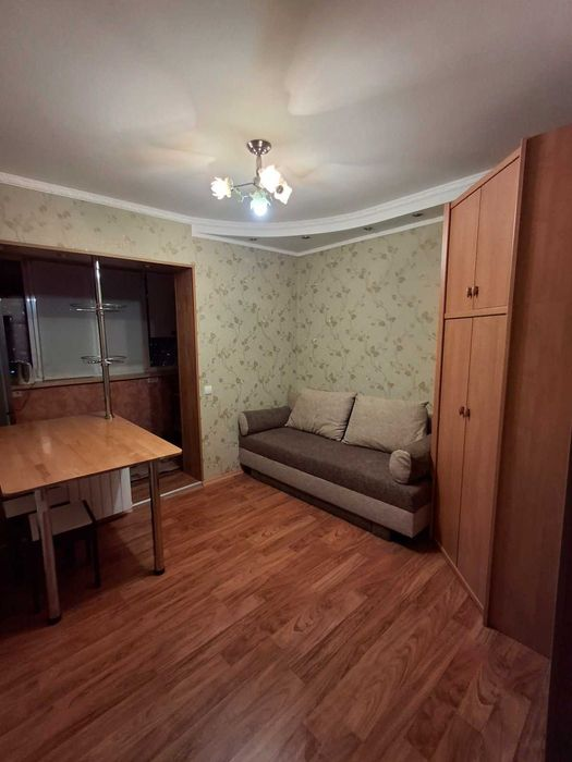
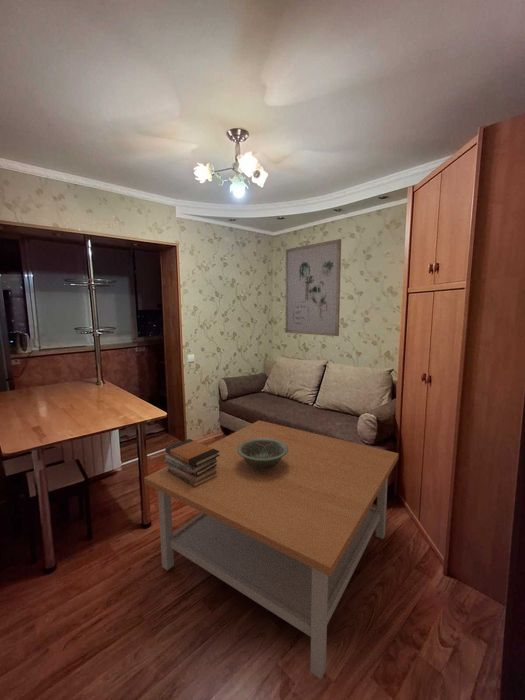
+ coffee table (280, 508)
+ wall art (310, 290)
+ decorative bowl (262, 456)
+ book stack (191, 461)
